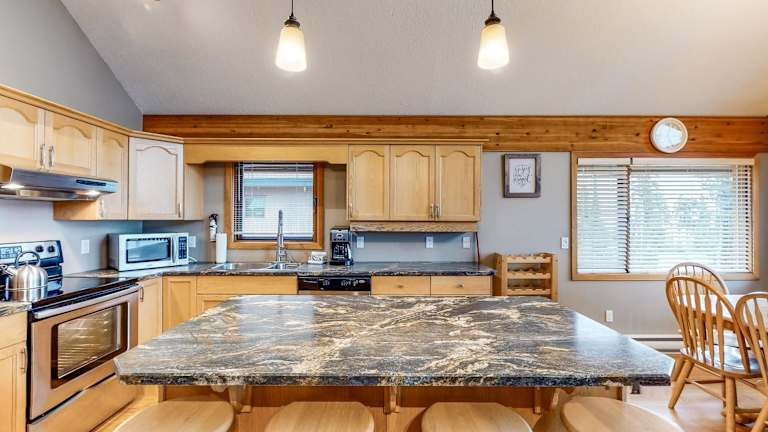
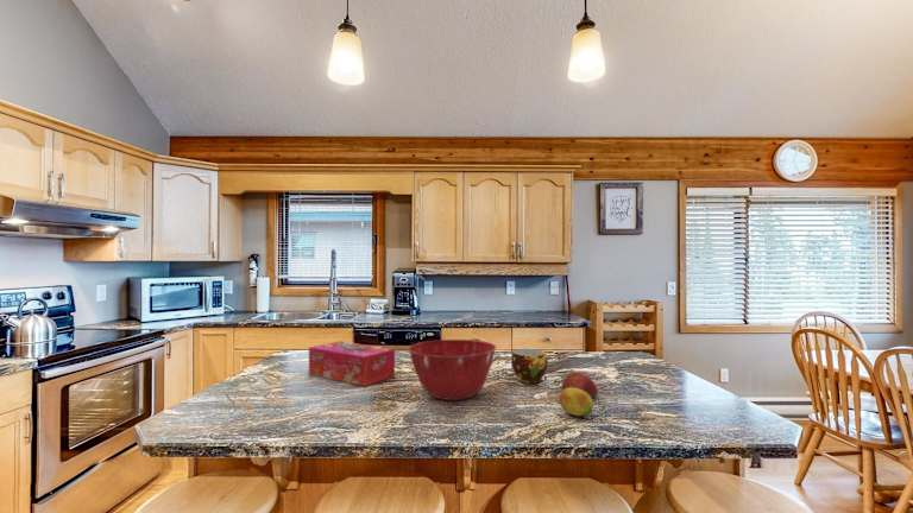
+ mixing bowl (452, 369)
+ cup (527, 366)
+ fruit (575, 401)
+ apple (579, 384)
+ tissue box (351, 361)
